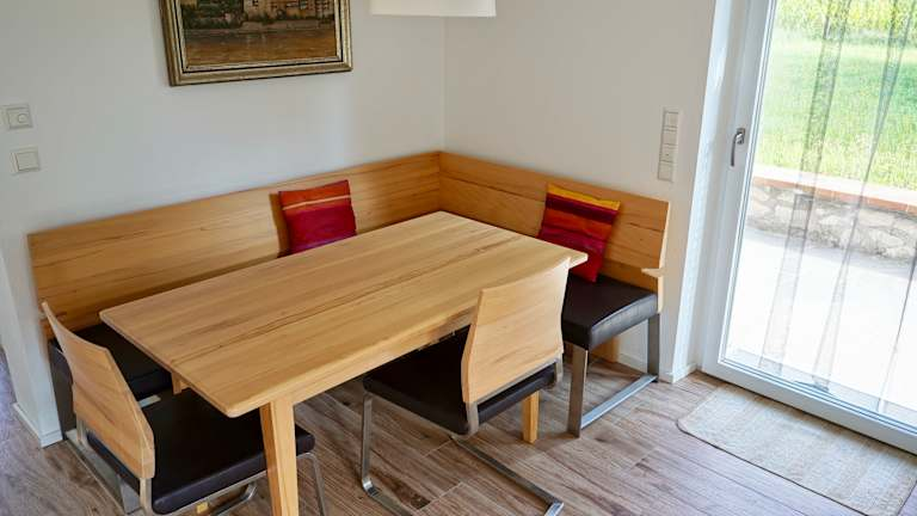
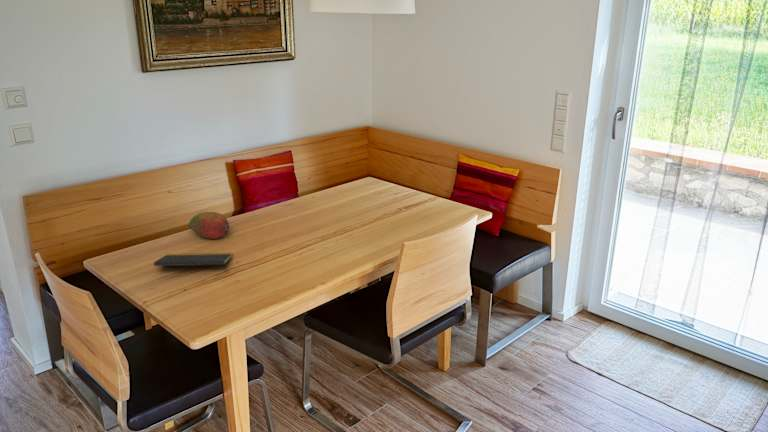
+ notepad (194, 259)
+ fruit (209, 224)
